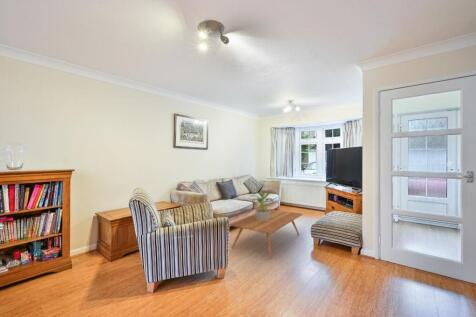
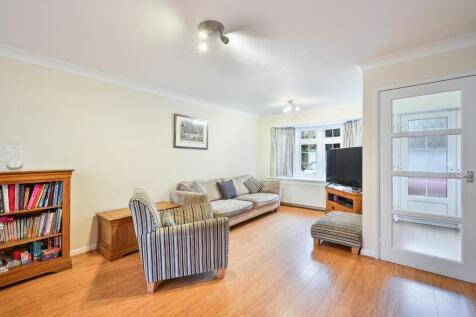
- coffee table (268, 229)
- potted plant (262, 205)
